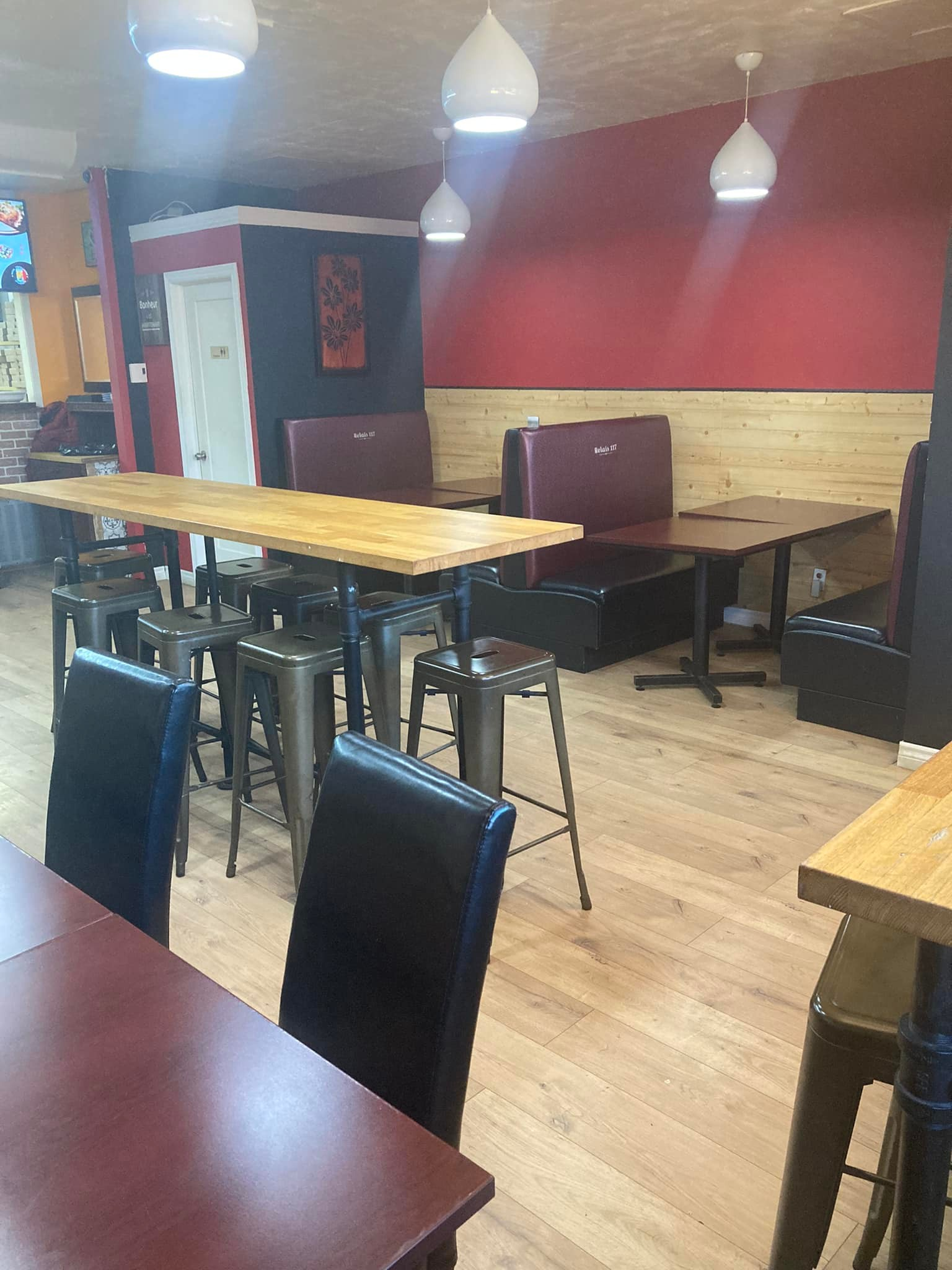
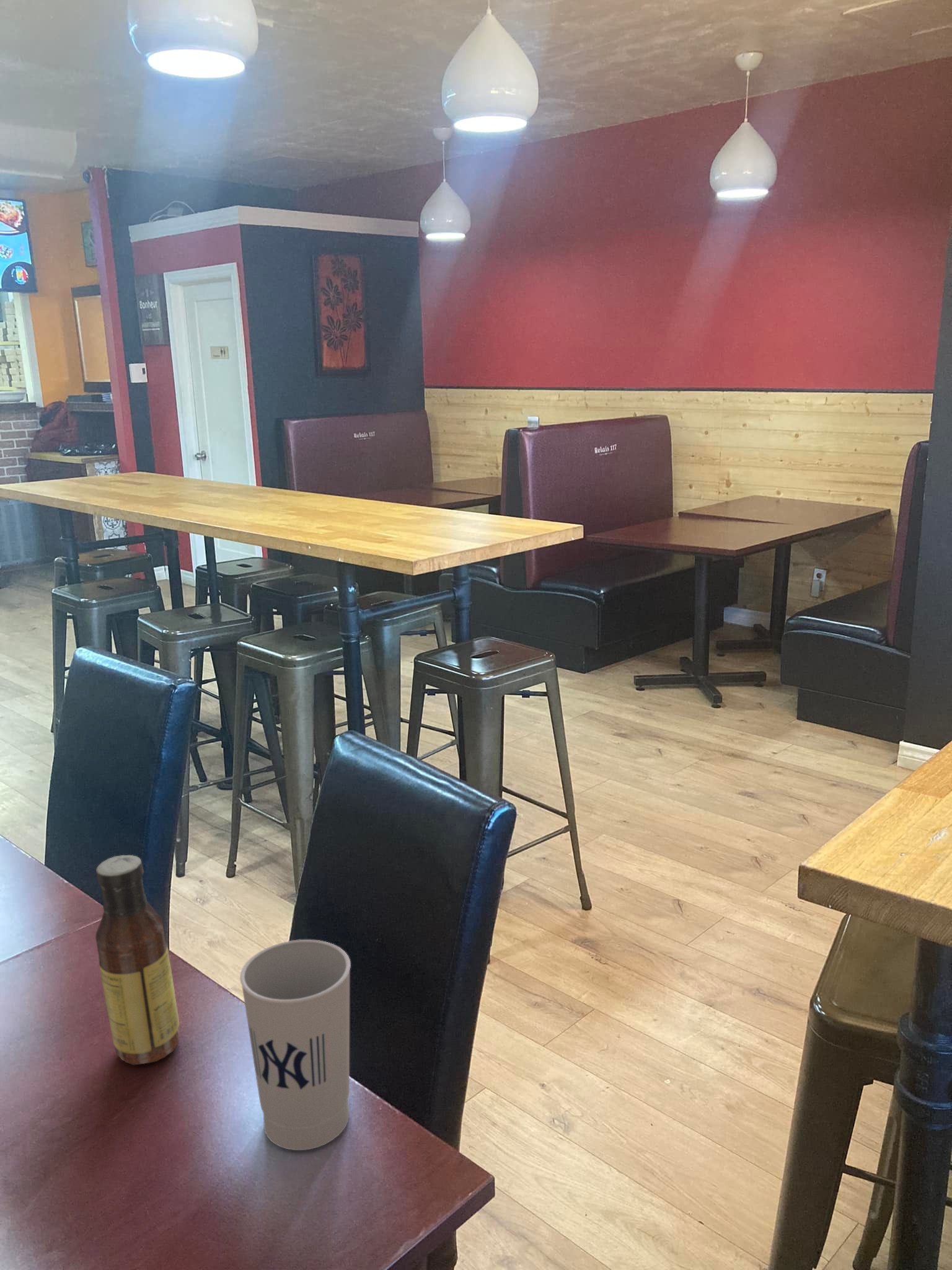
+ sauce bottle (135, 957)
+ cup (301, 1046)
